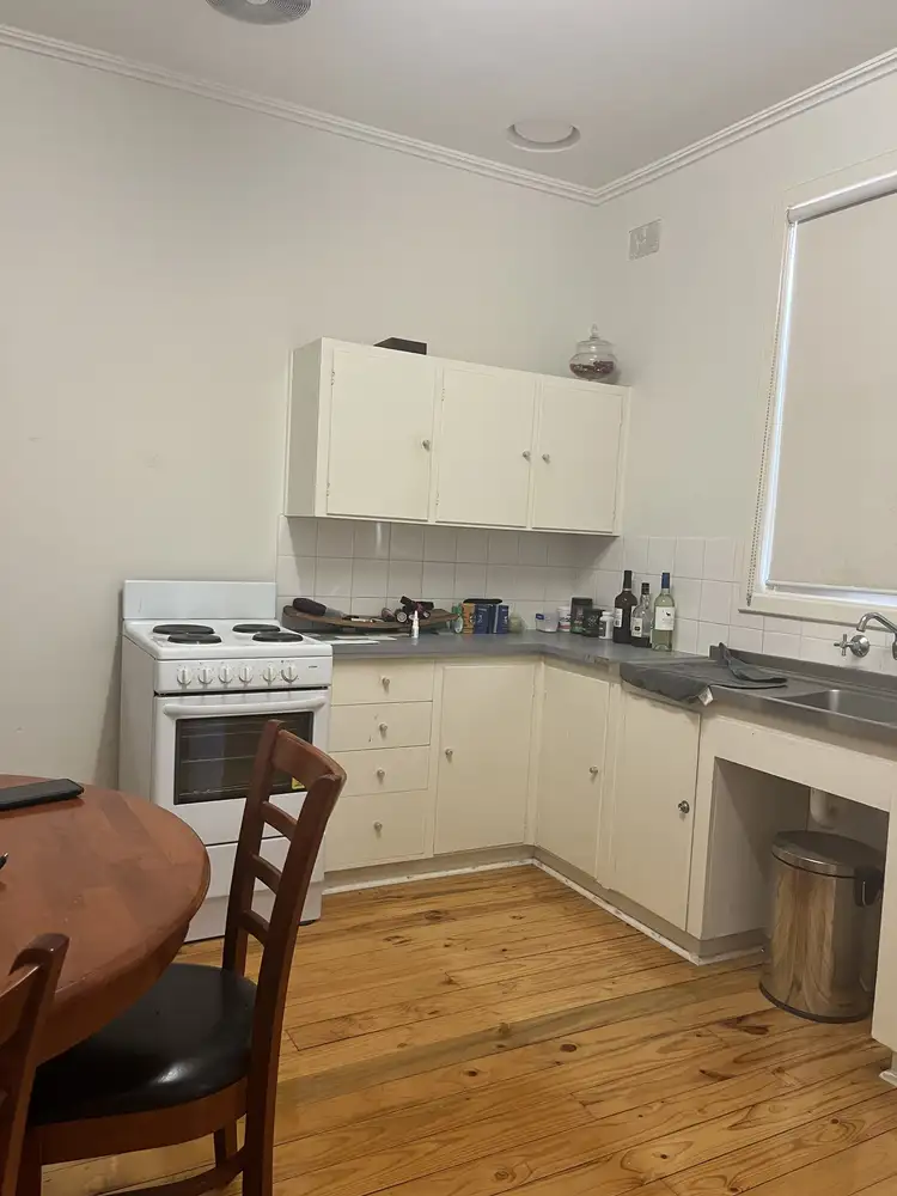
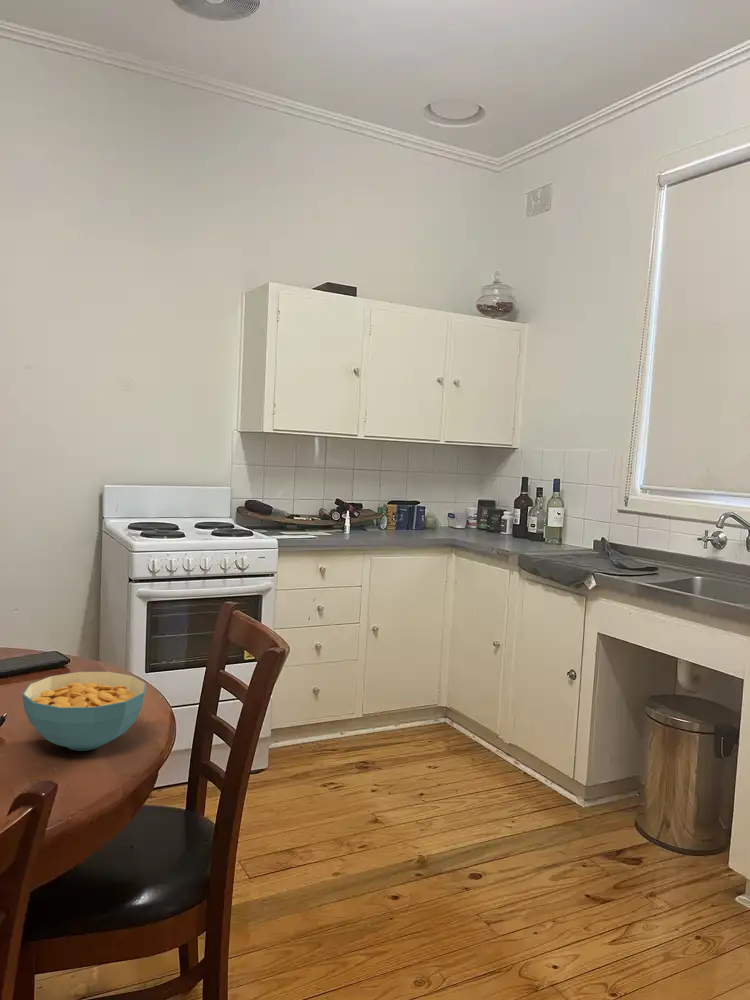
+ cereal bowl (85, 716)
